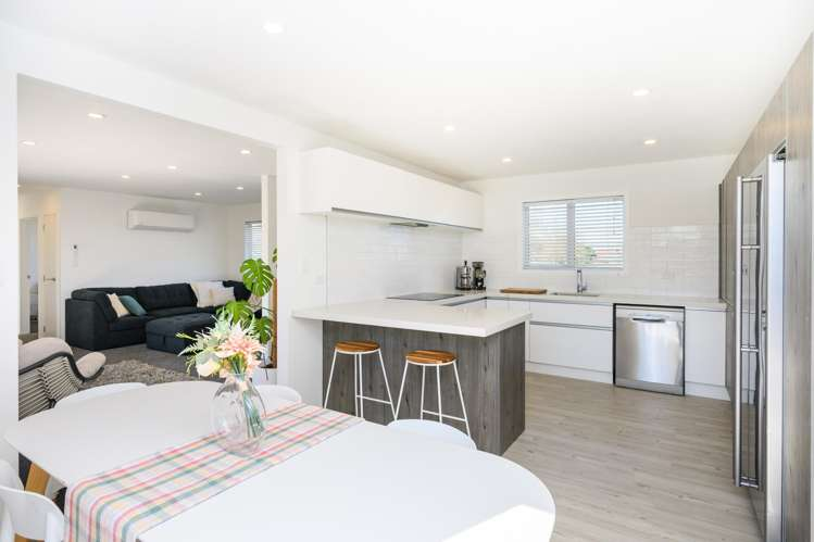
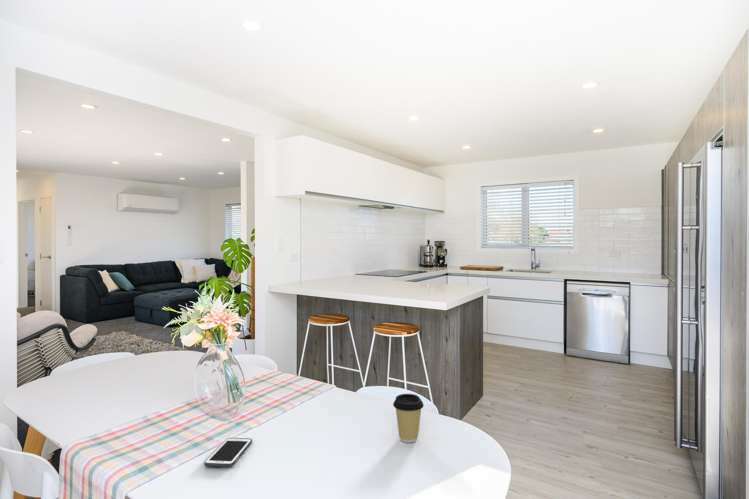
+ cell phone (229, 451)
+ coffee cup (408, 418)
